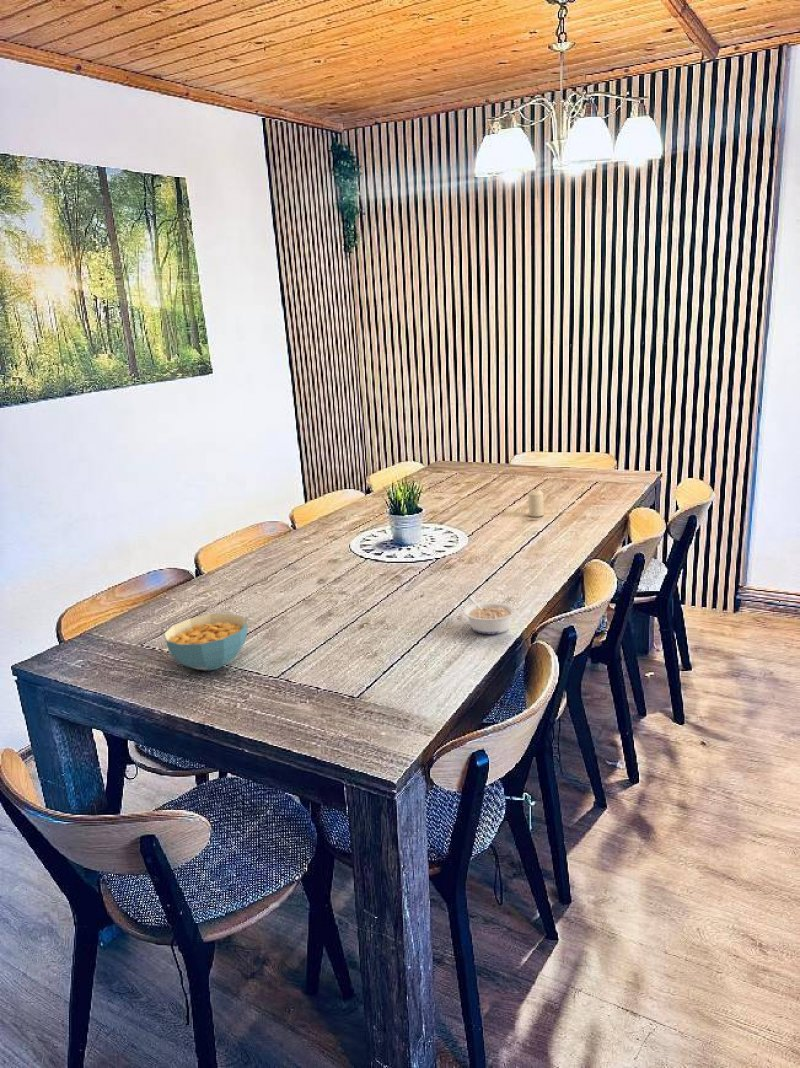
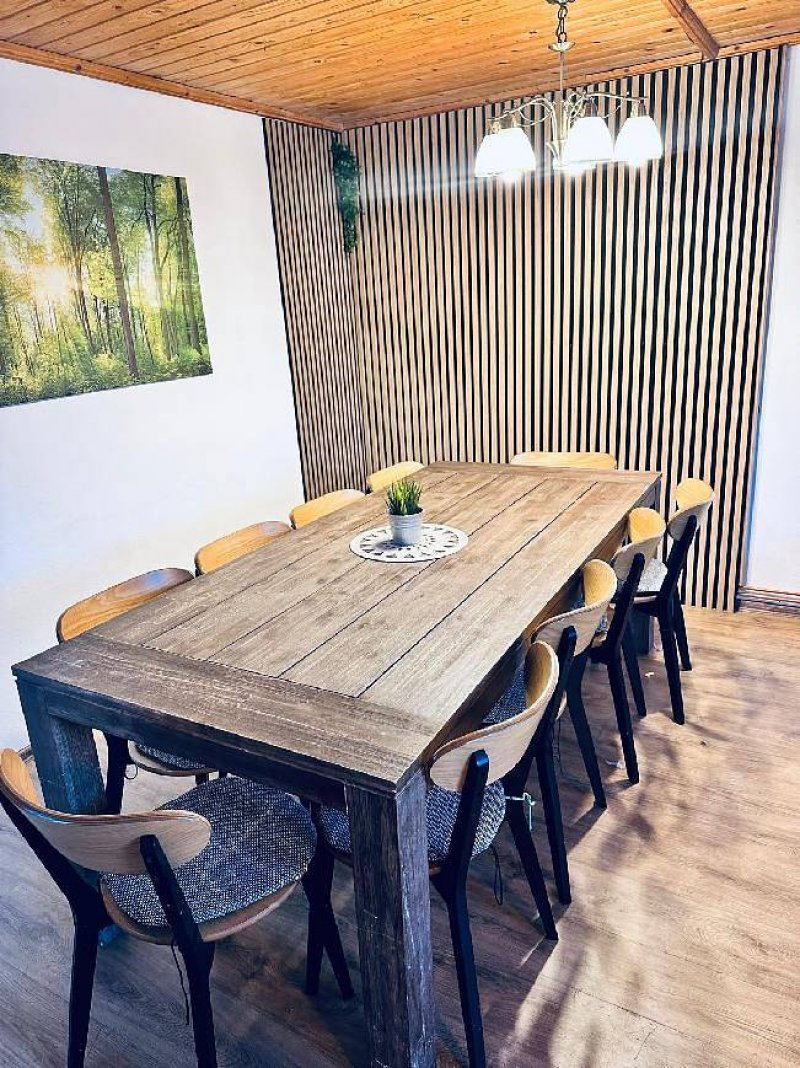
- cereal bowl (208, 647)
- candle (535, 502)
- legume (487, 617)
